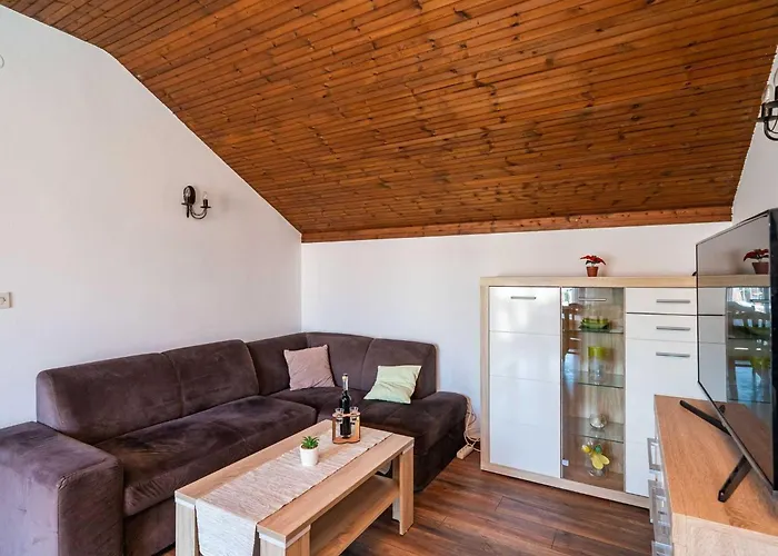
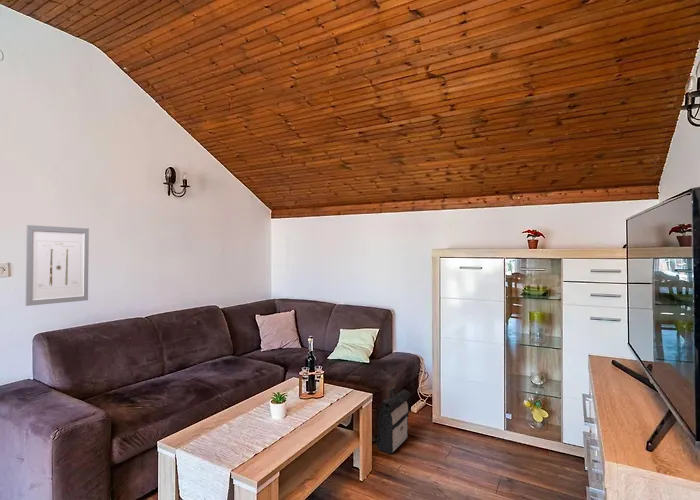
+ wall art (59, 264)
+ backpack (393, 416)
